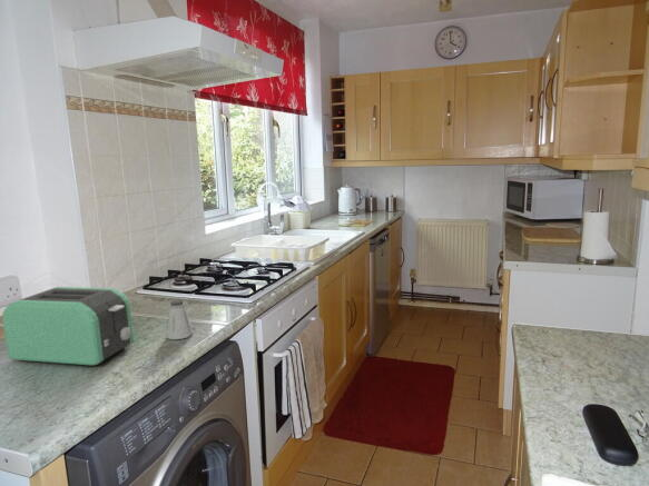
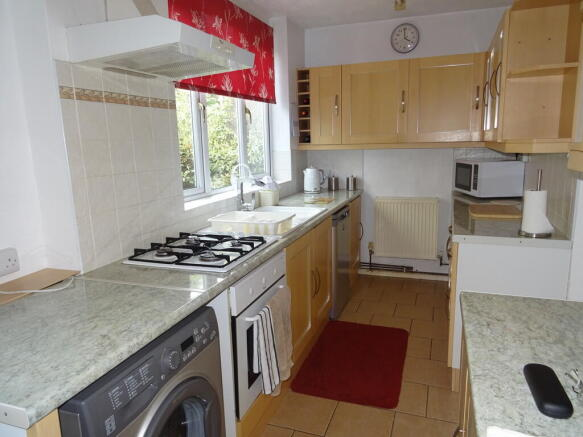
- toaster (69, 324)
- saltshaker (178, 318)
